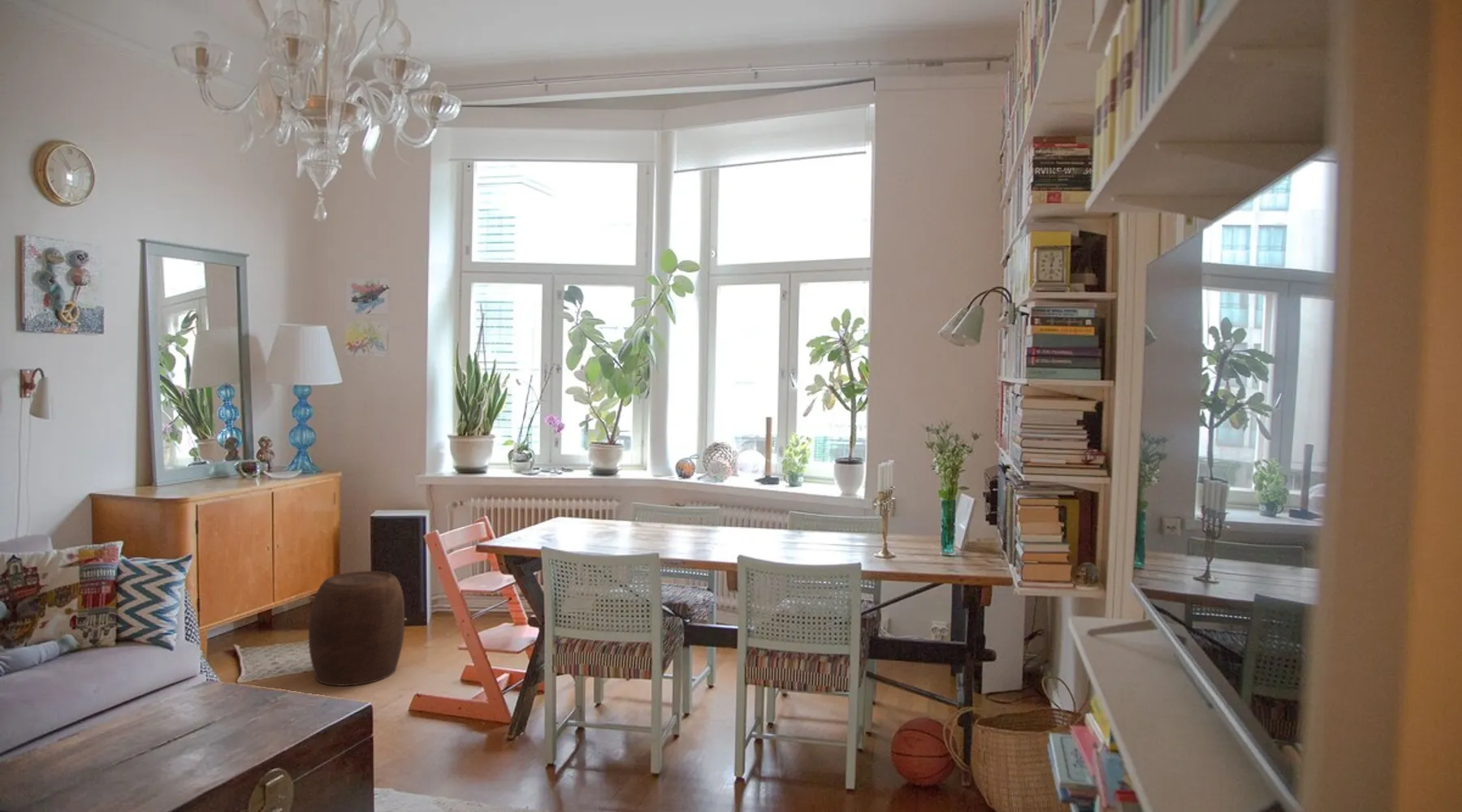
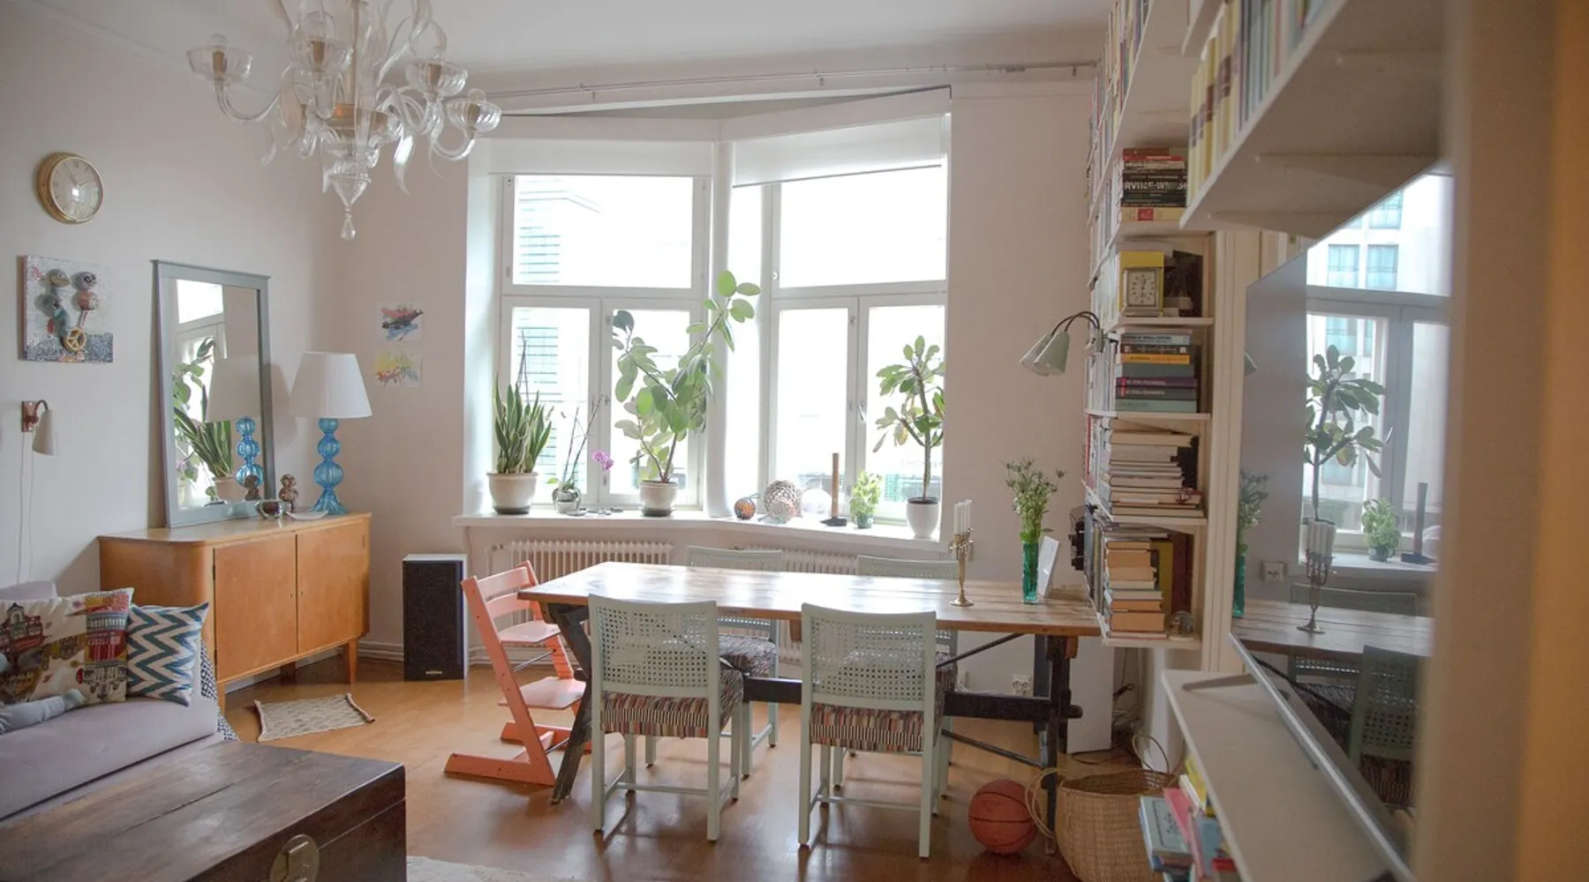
- stool (357, 625)
